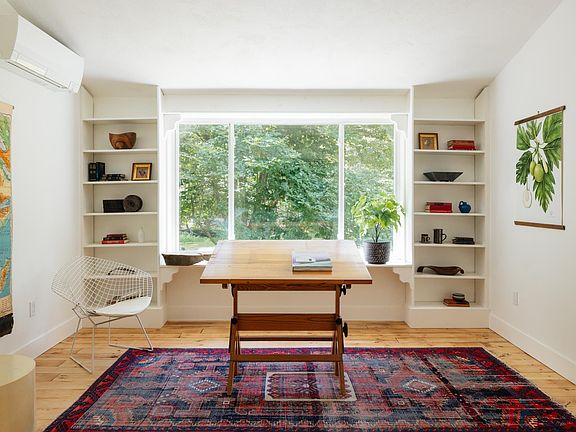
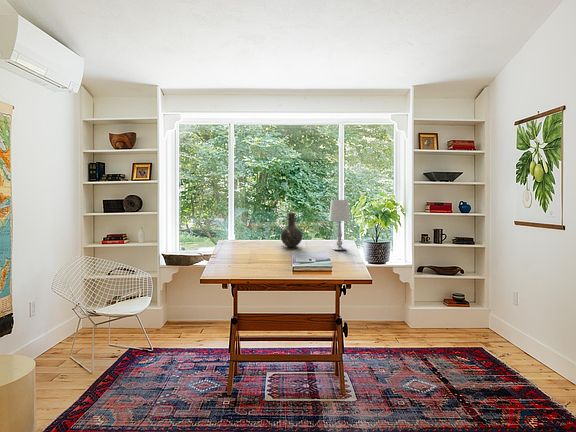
+ table lamp (339, 224)
+ vase (291, 229)
